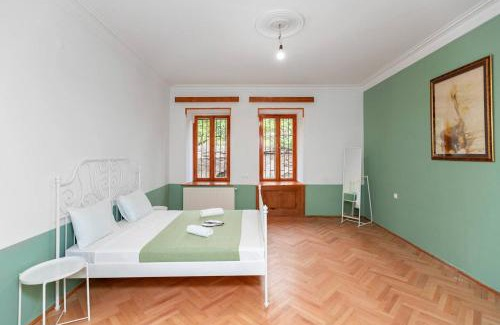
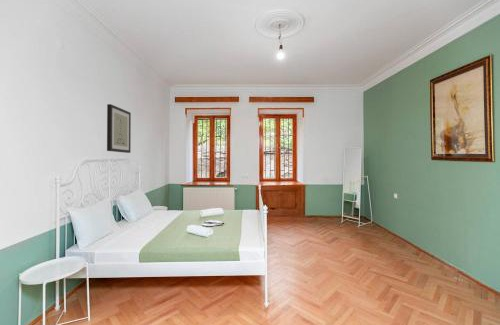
+ wall art (119, 130)
